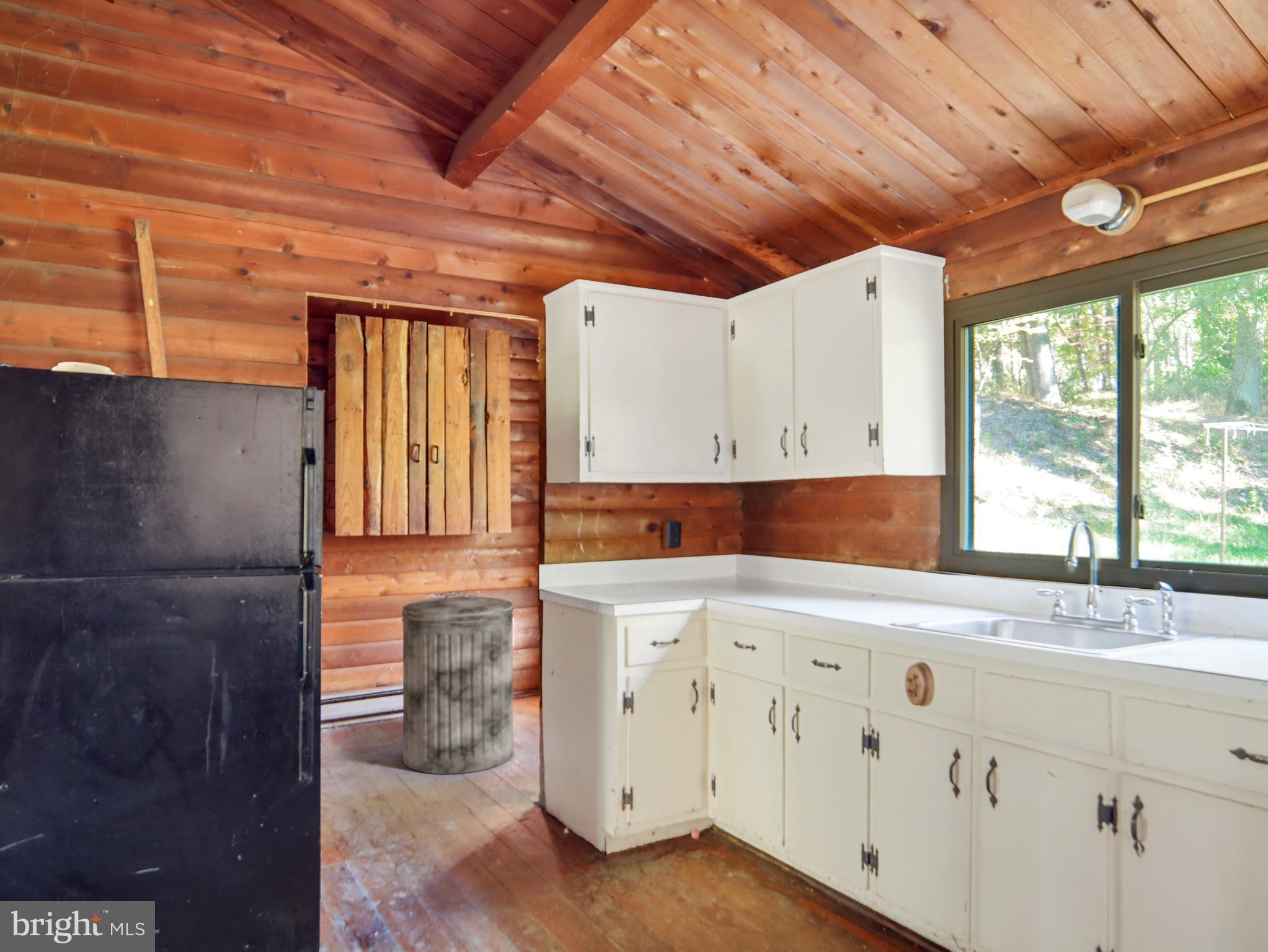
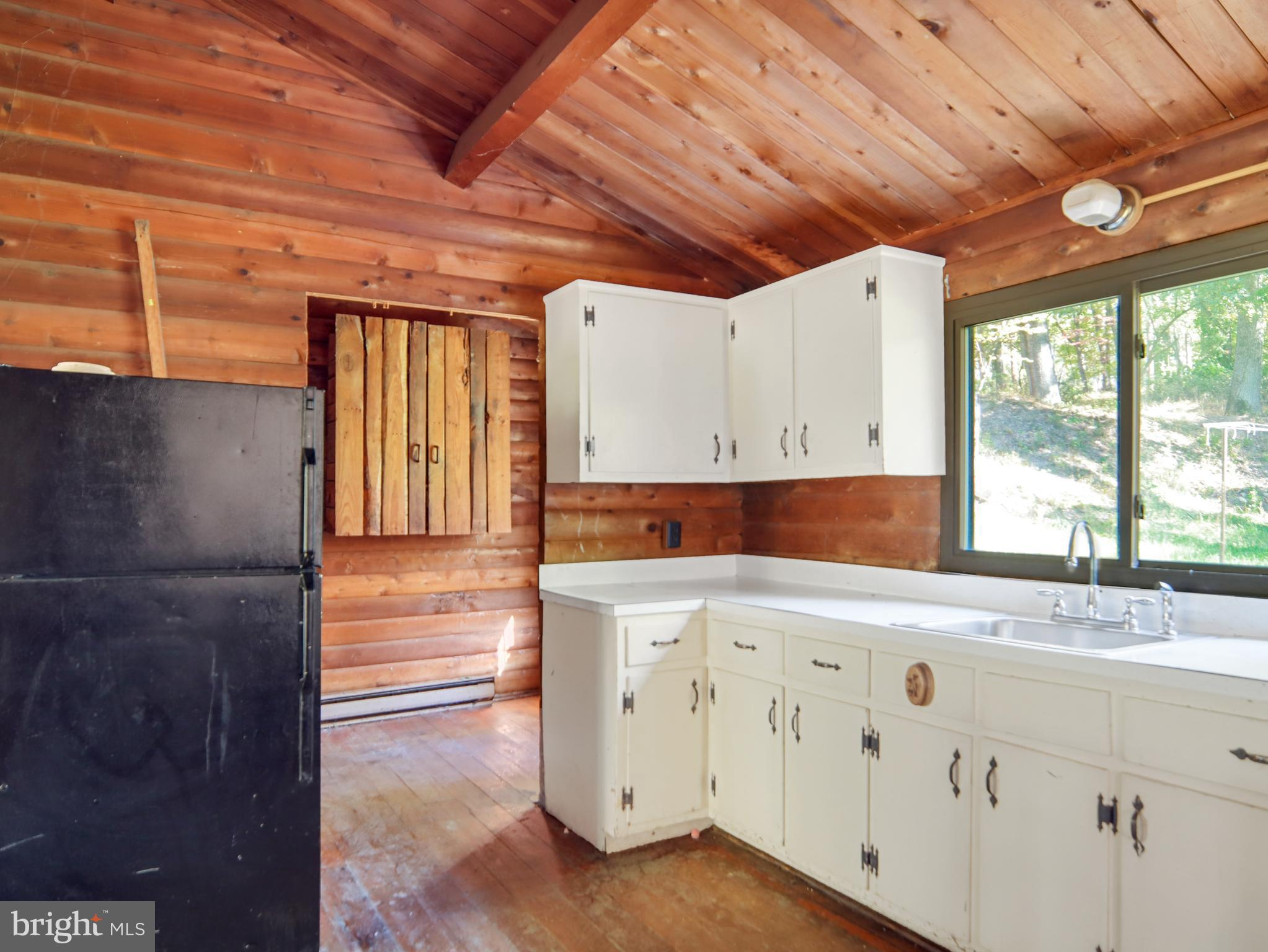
- trash can (458, 675)
